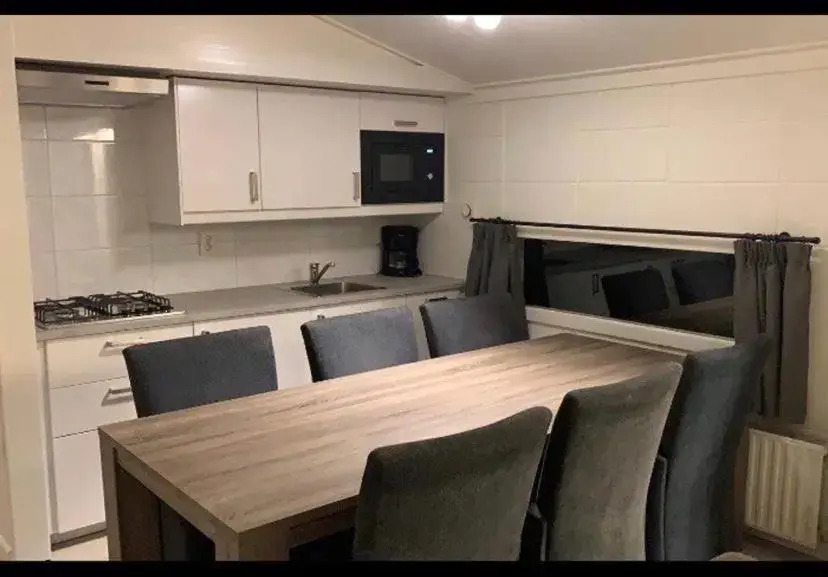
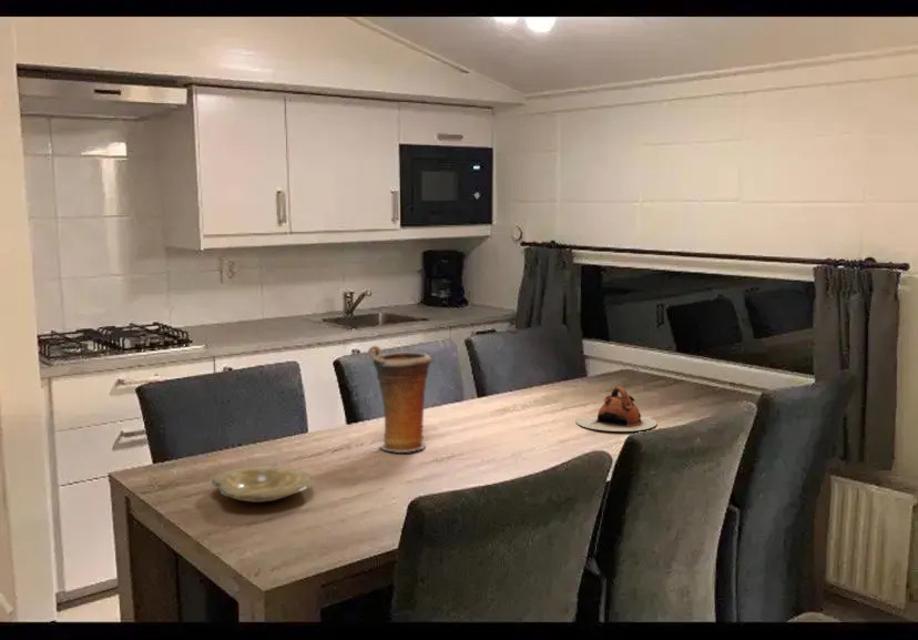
+ plate (264, 486)
+ teapot (615, 404)
+ vase (400, 394)
